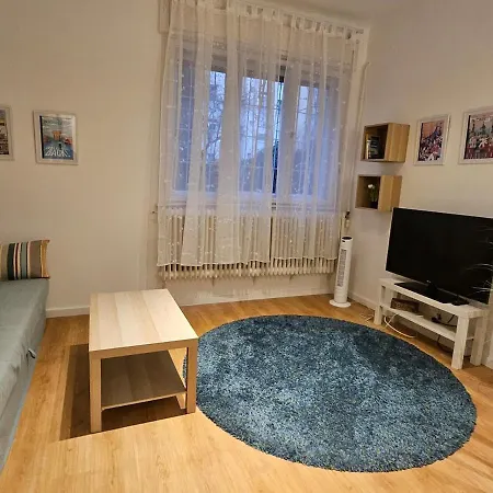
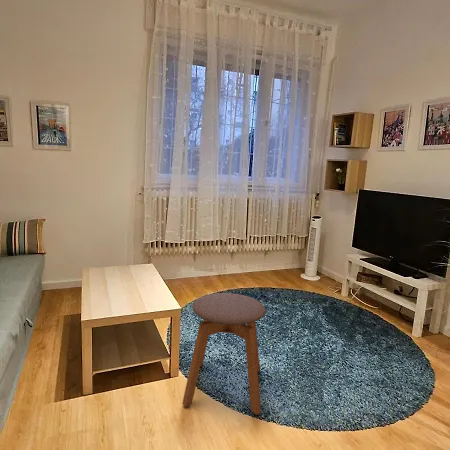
+ stool (231, 333)
